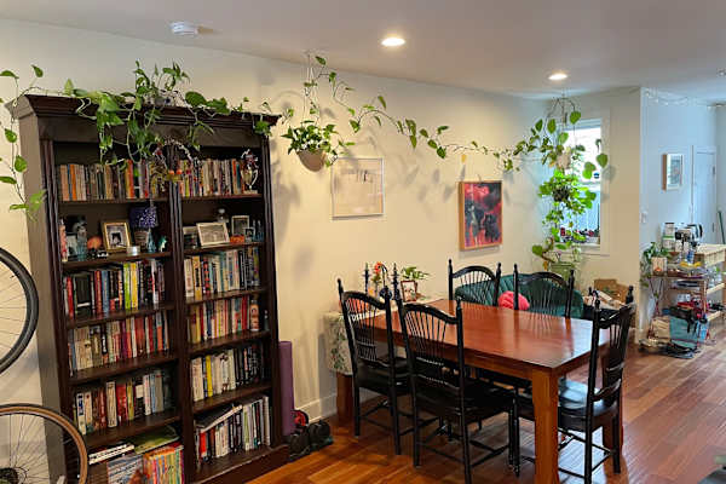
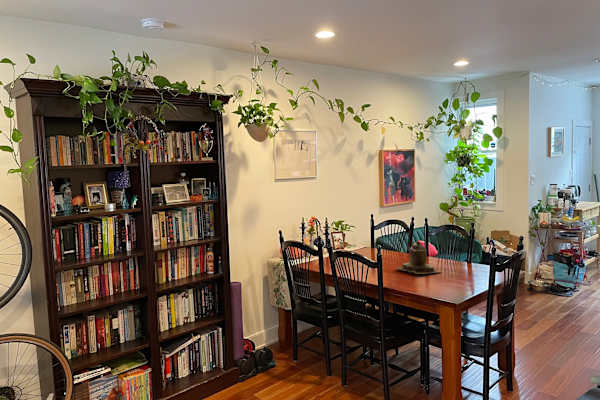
+ teapot (417, 256)
